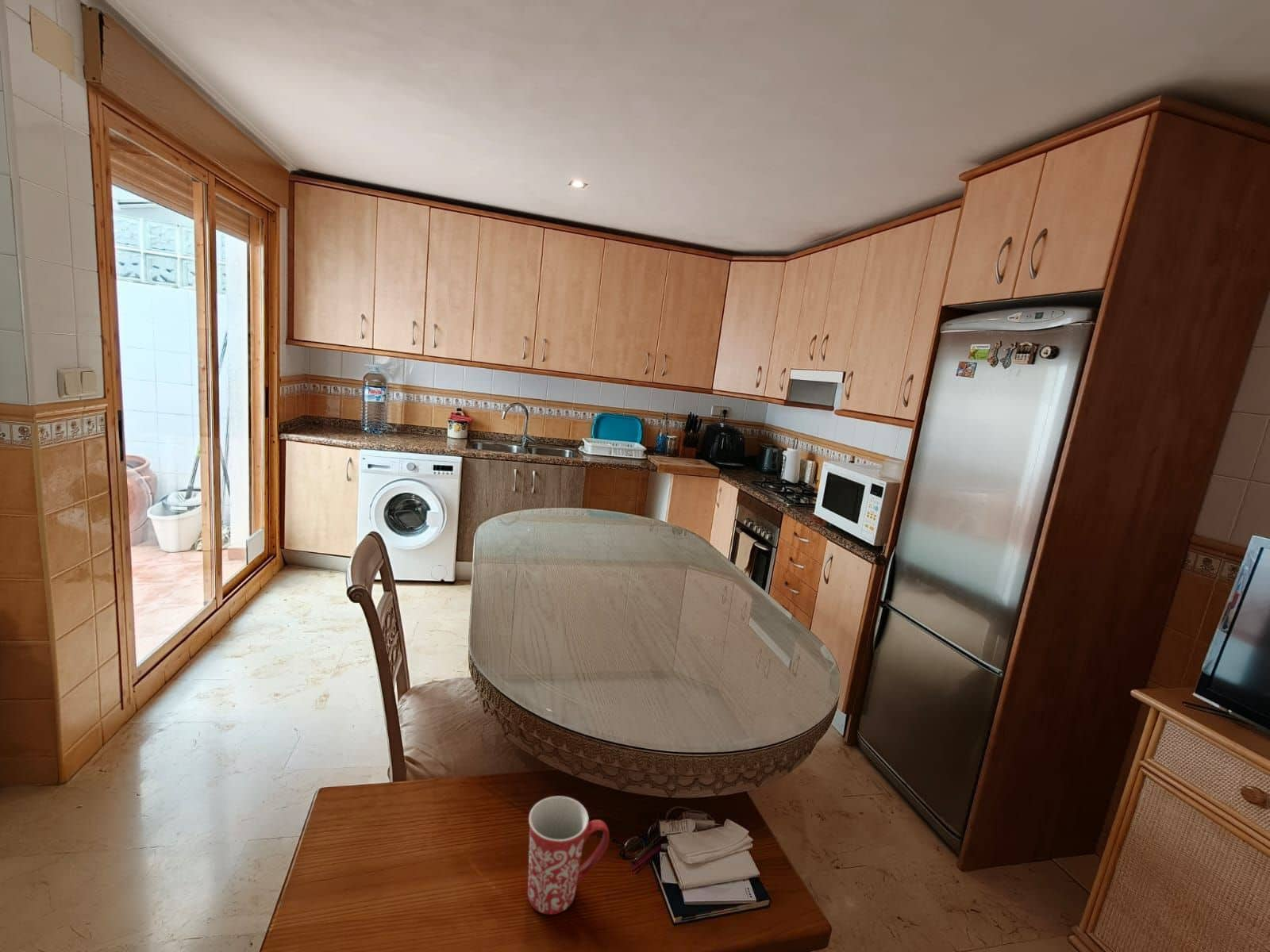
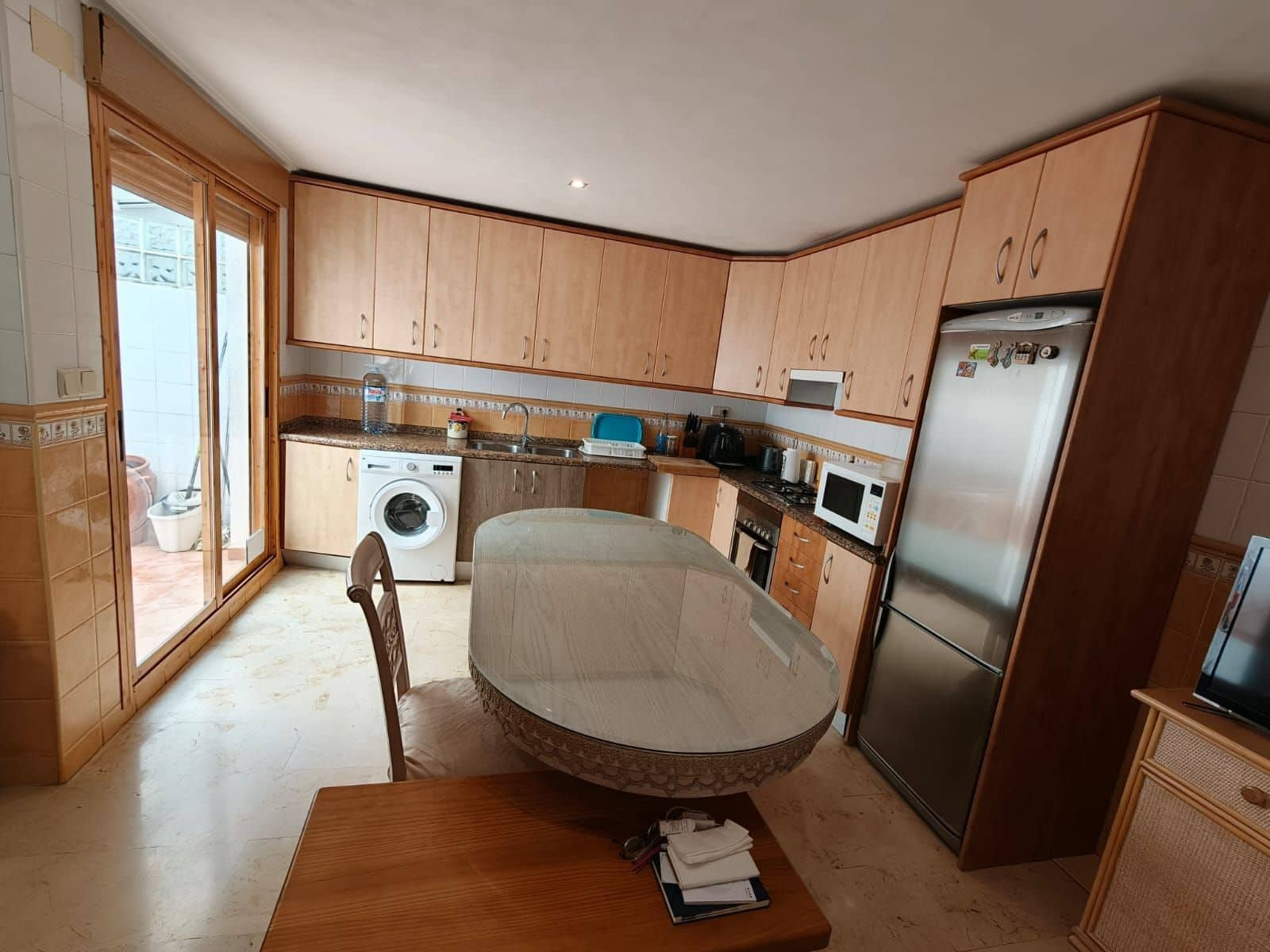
- mug (566, 854)
